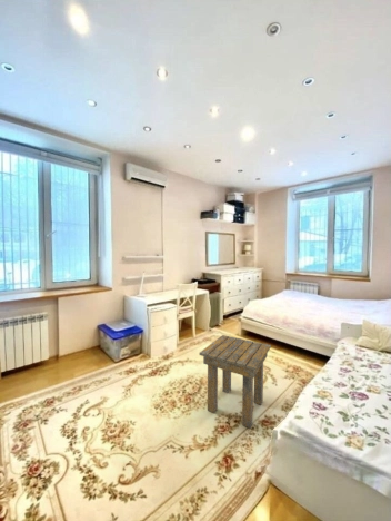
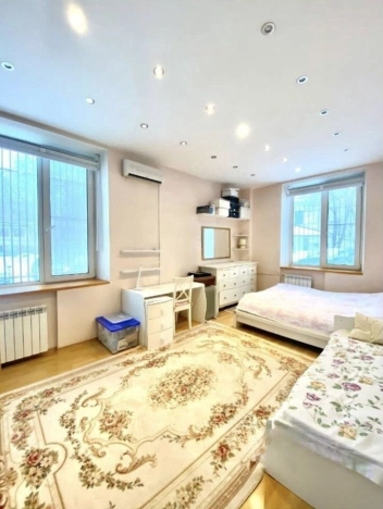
- side table (237, 373)
